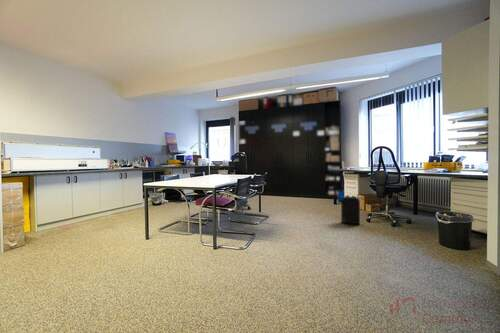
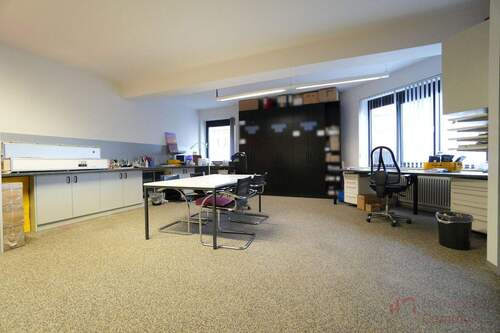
- backpack (350, 208)
